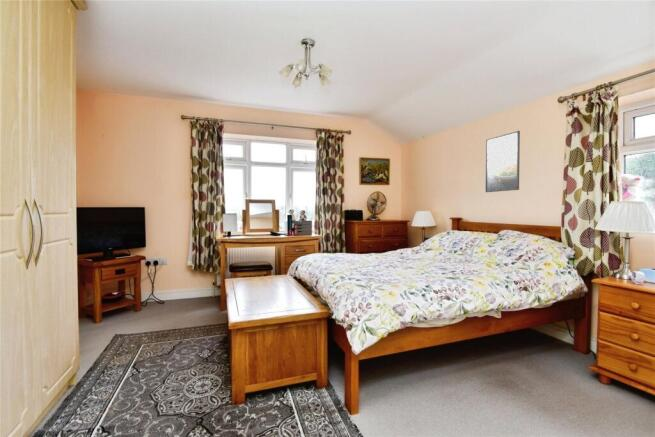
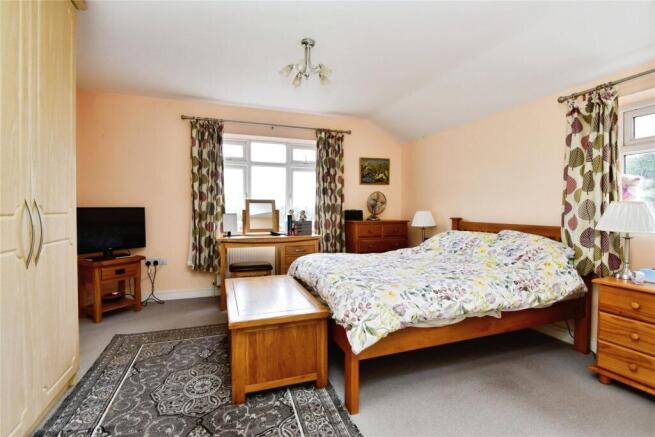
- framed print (501, 163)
